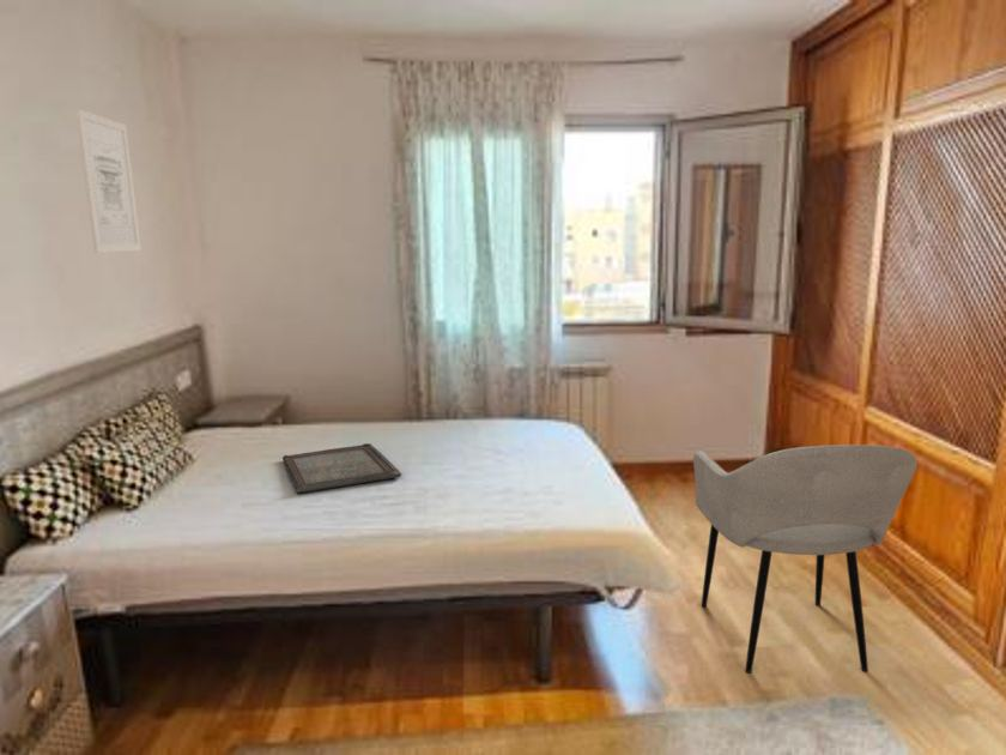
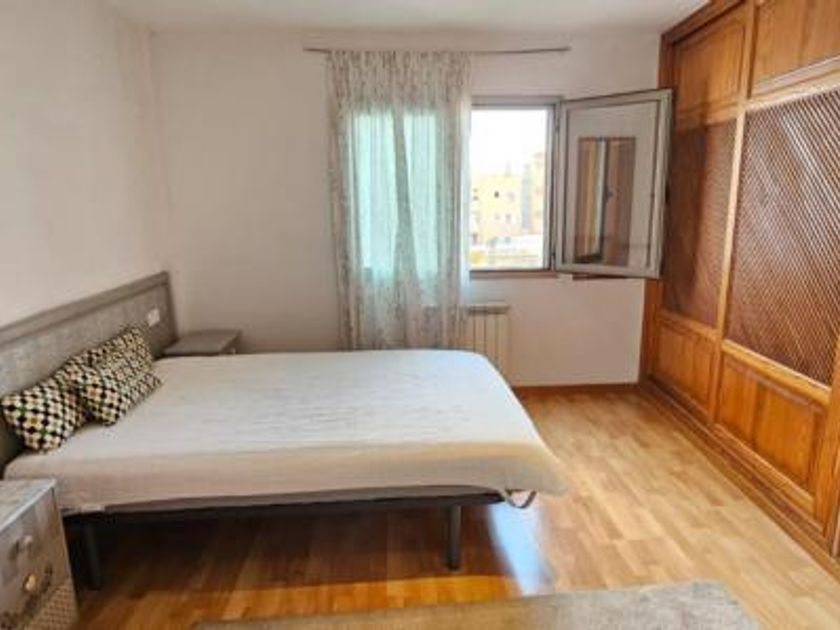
- serving tray (339, 465)
- armchair (796, 536)
- wall art (110, 185)
